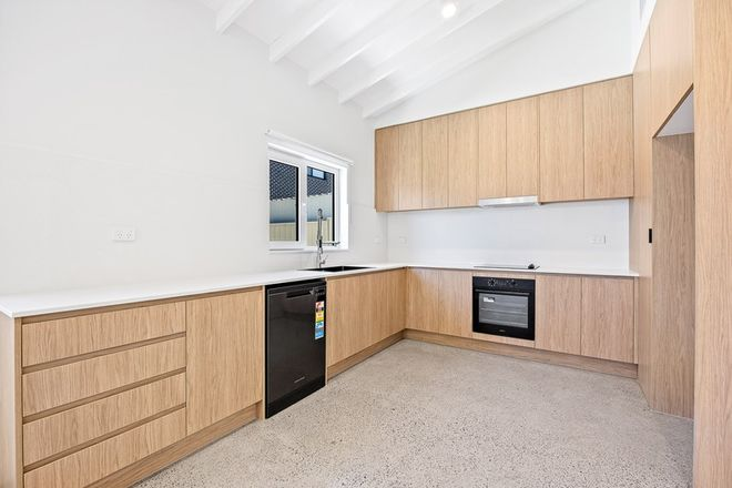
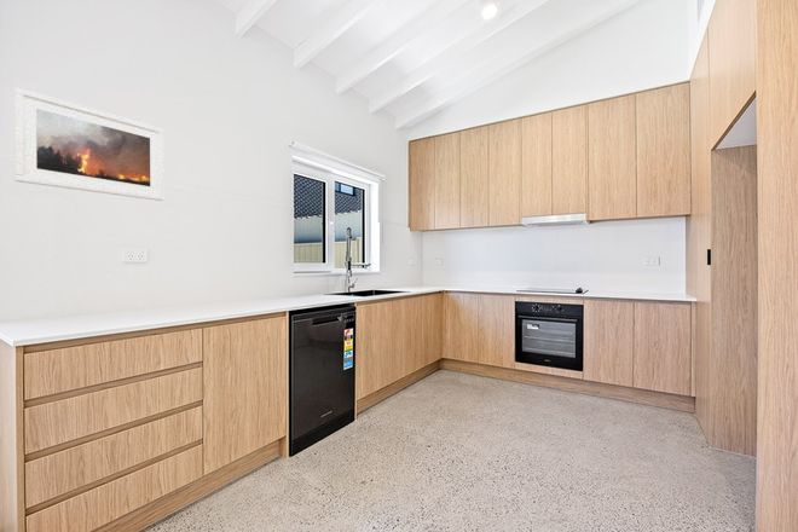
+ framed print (98, 151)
